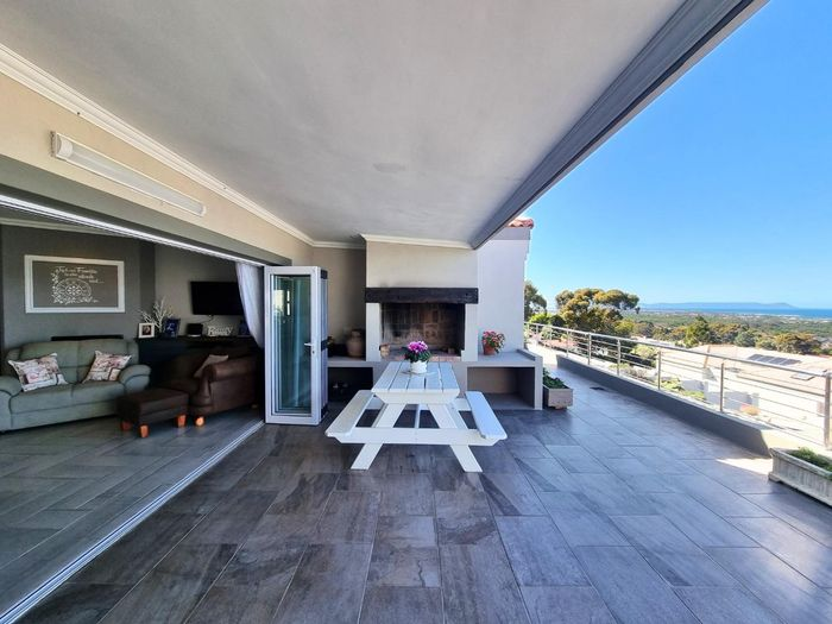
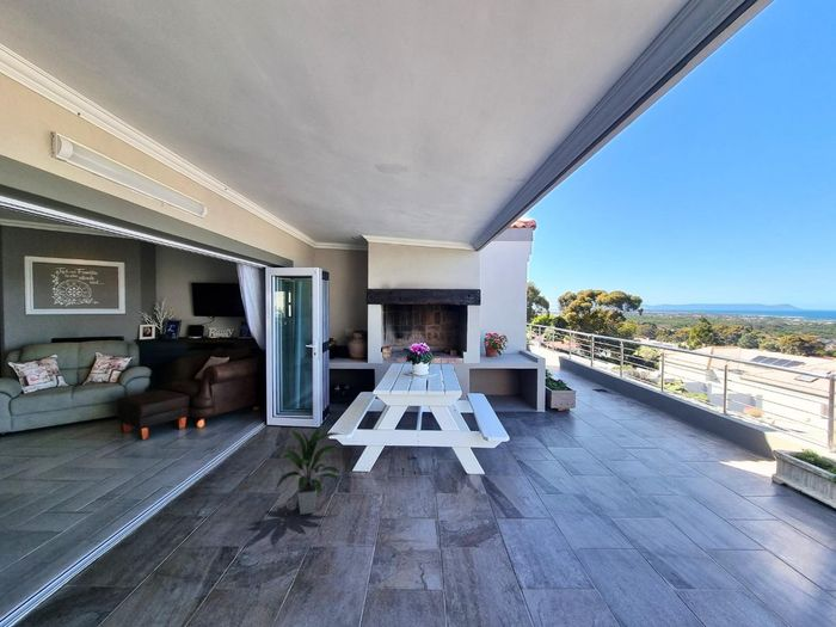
+ indoor plant (309, 467)
